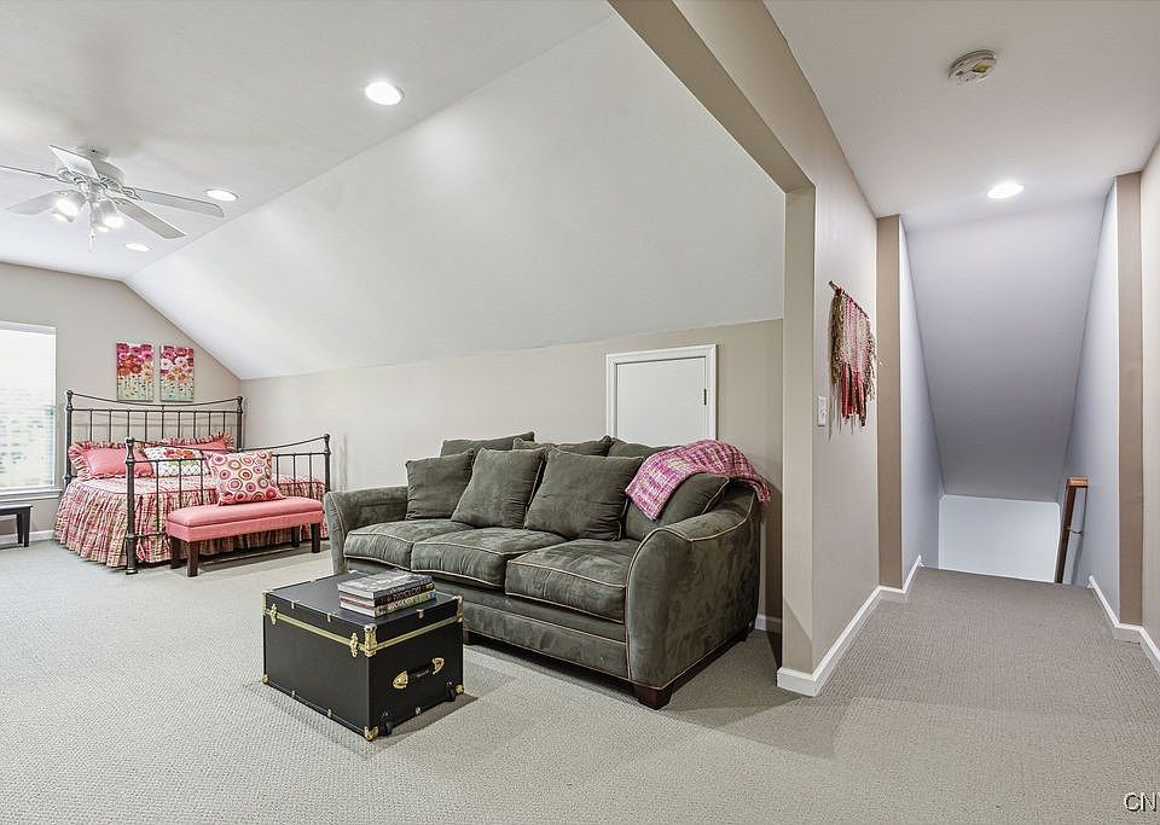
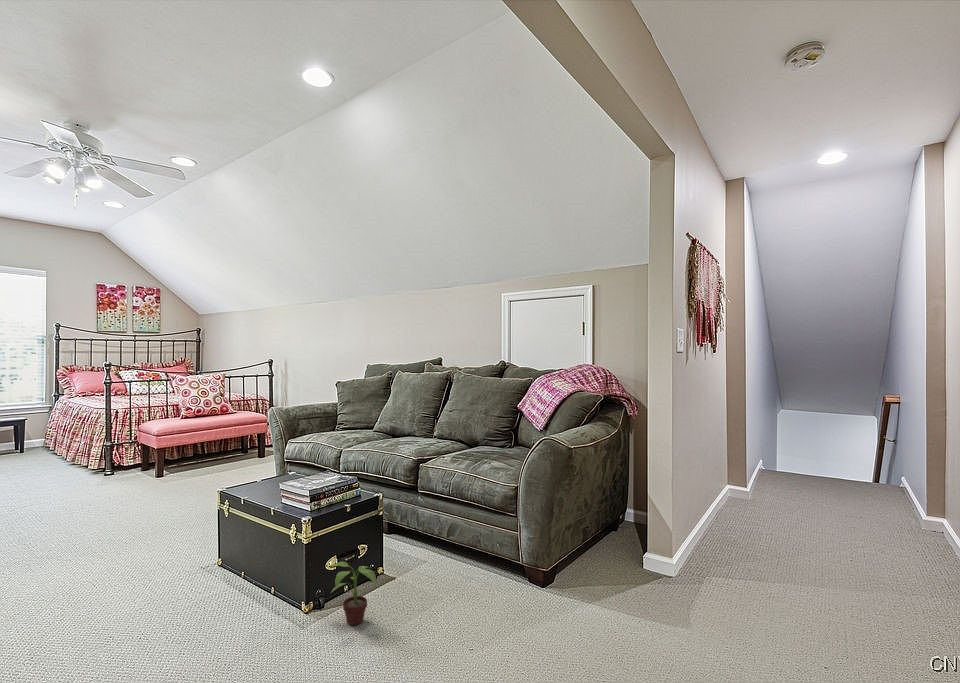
+ potted plant (352, 592)
